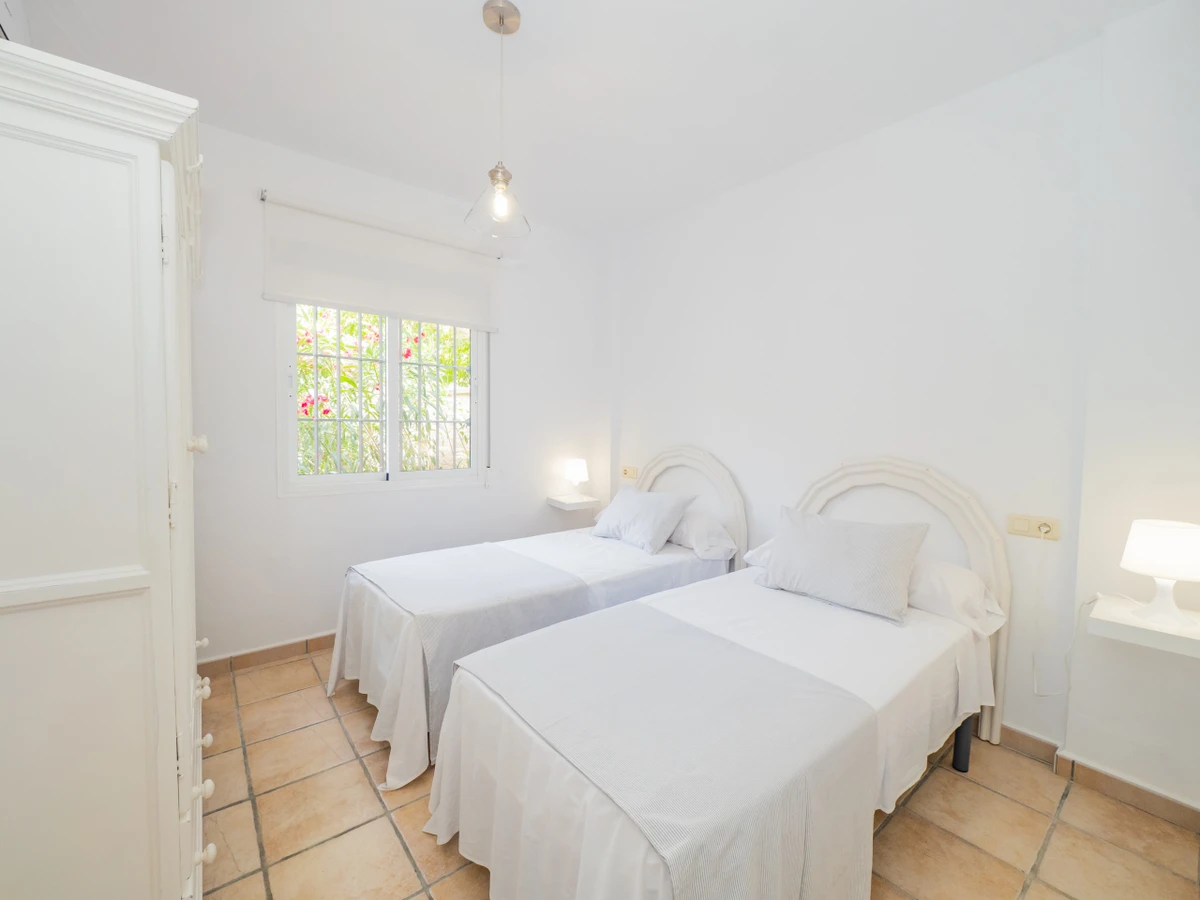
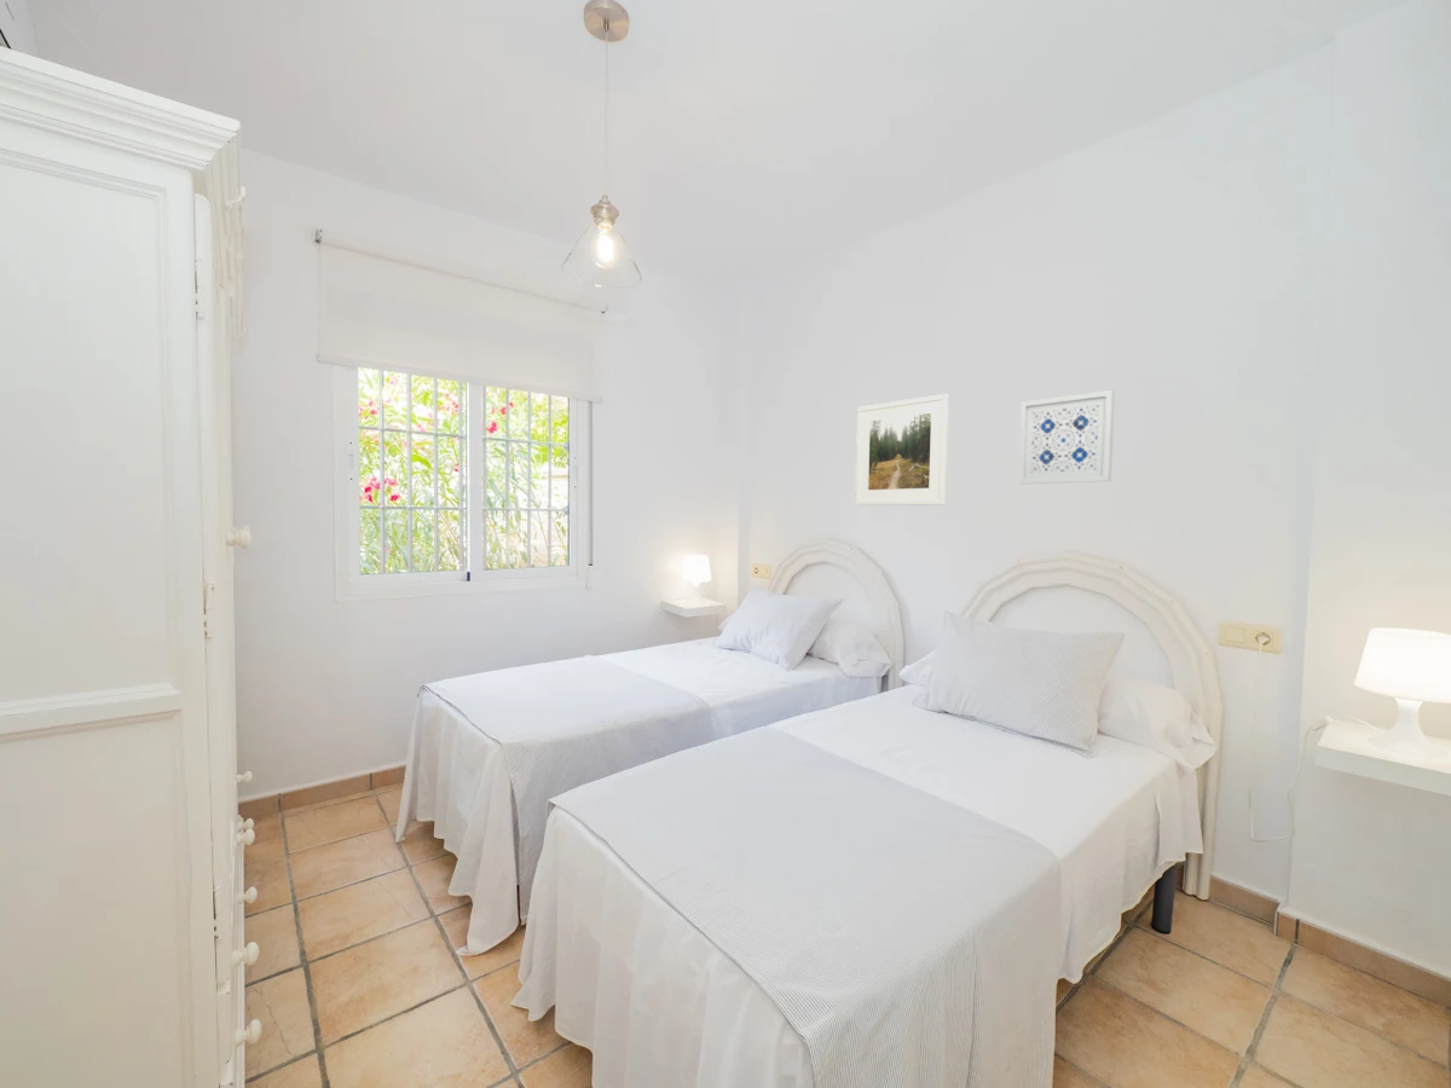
+ wall art (1064, 439)
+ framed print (898, 453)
